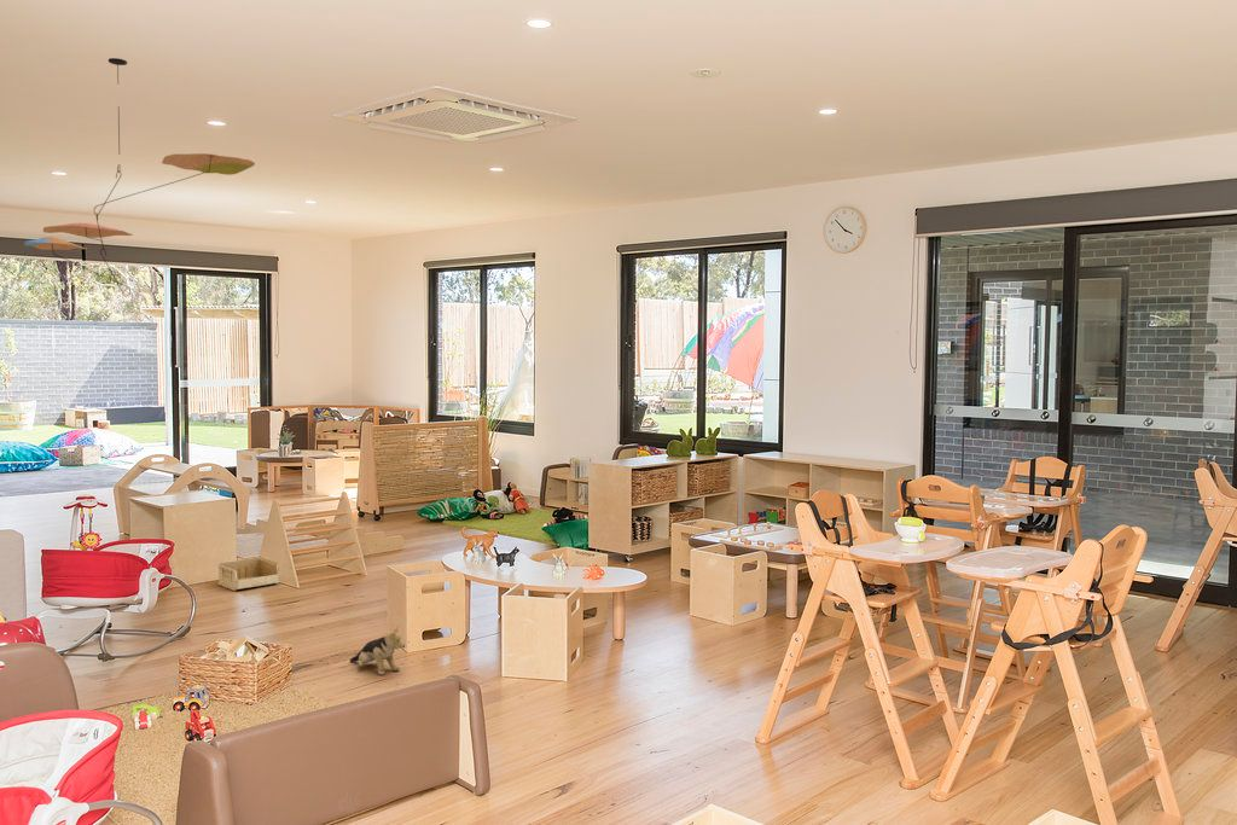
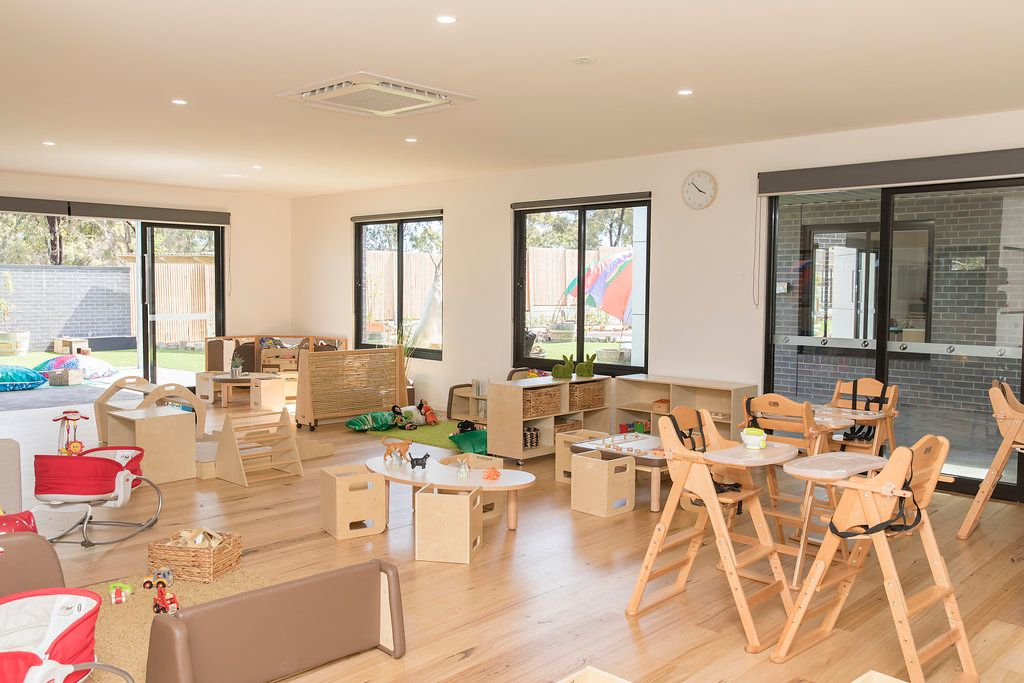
- plush toy (374, 645)
- ceiling mobile (146, 190)
- storage bin (248, 573)
